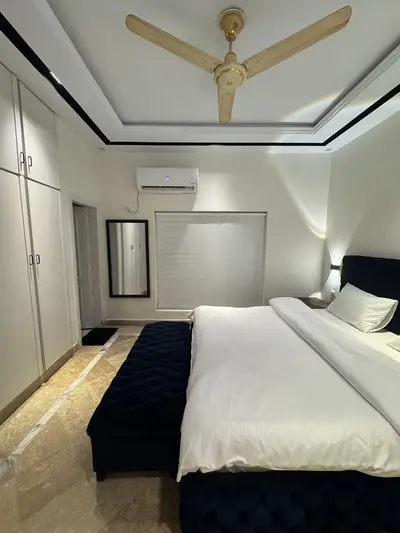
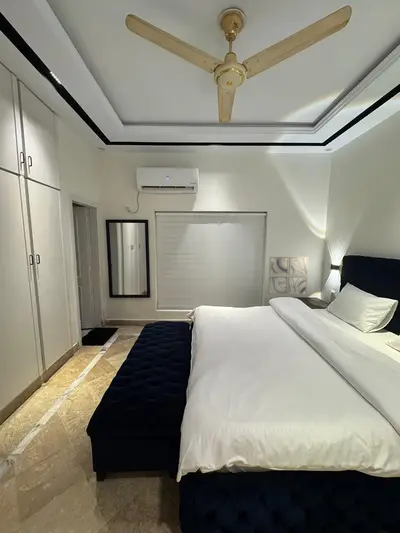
+ wall art (288, 276)
